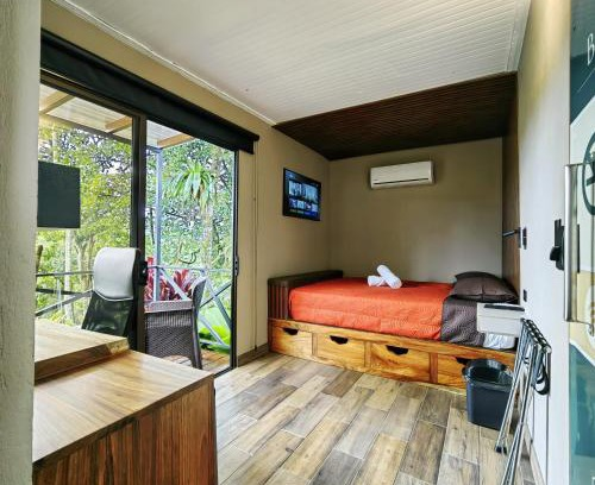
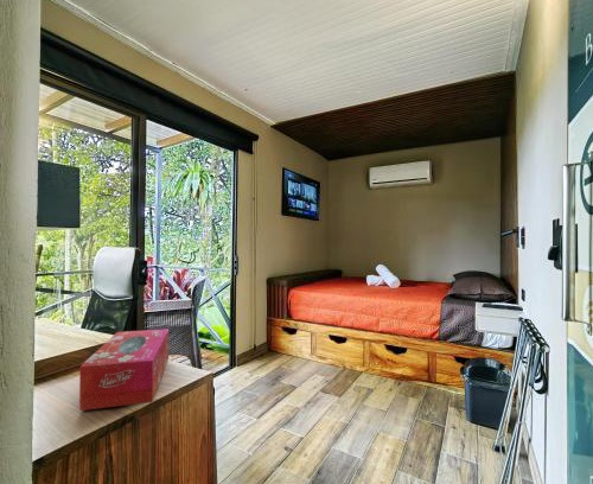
+ tissue box (132, 362)
